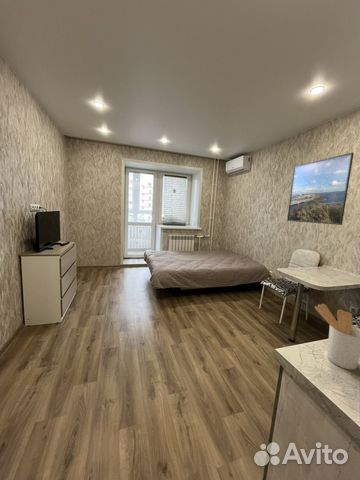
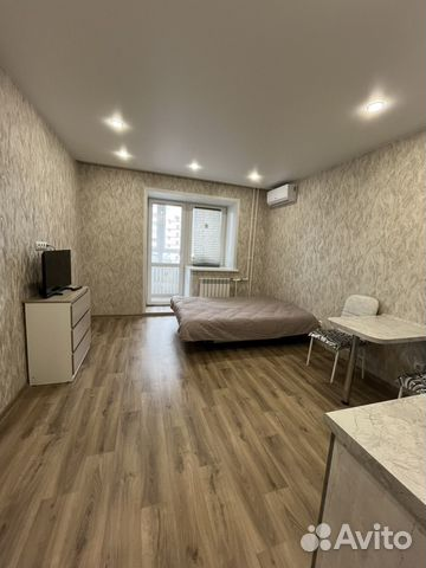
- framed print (315, 192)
- utensil holder (336, 333)
